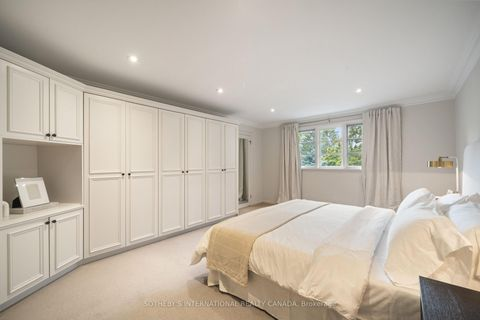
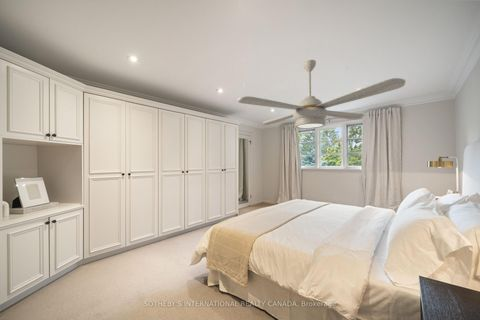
+ ceiling fan (309, 94)
